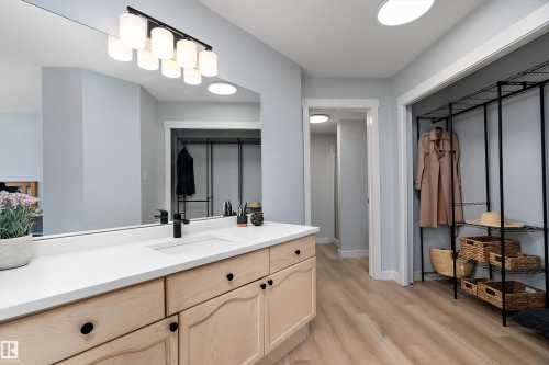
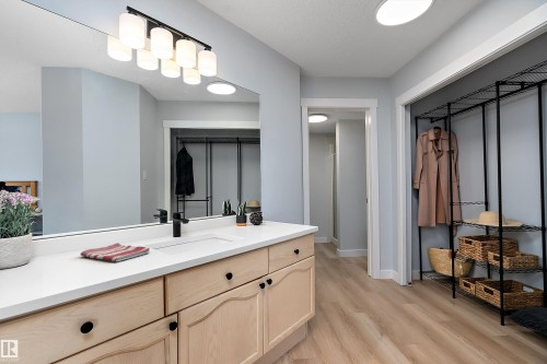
+ dish towel (116, 251)
